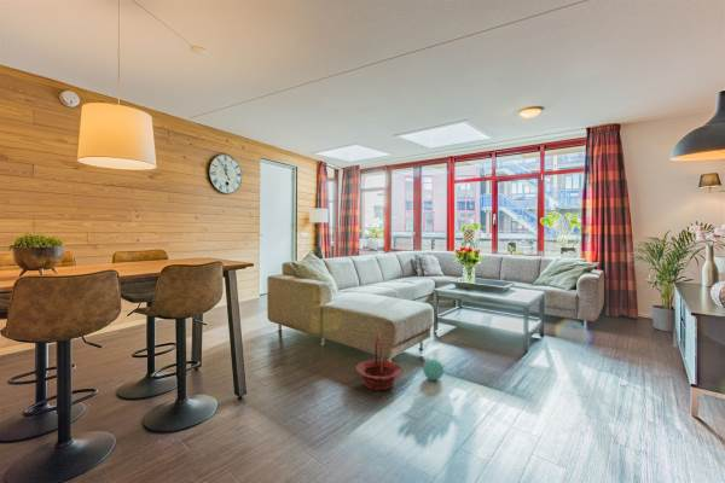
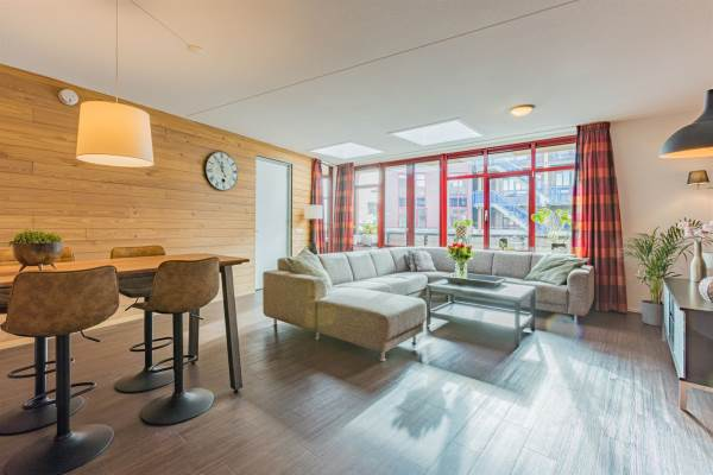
- basket (378, 360)
- decorative ball (433, 369)
